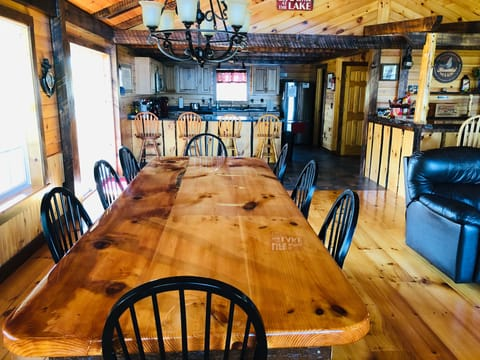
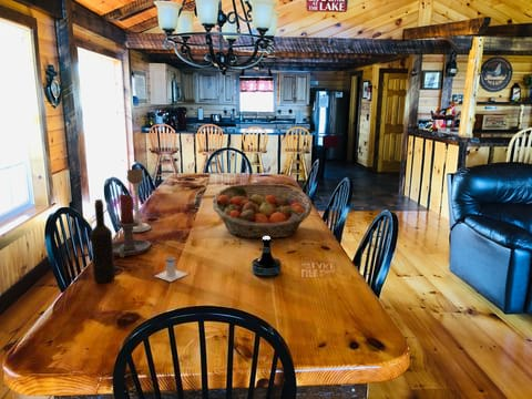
+ candle holder (125, 224)
+ fruit basket (262, 209)
+ wine bottle (101, 241)
+ tequila bottle (266, 255)
+ candle holder (136, 200)
+ salt shaker (171, 266)
